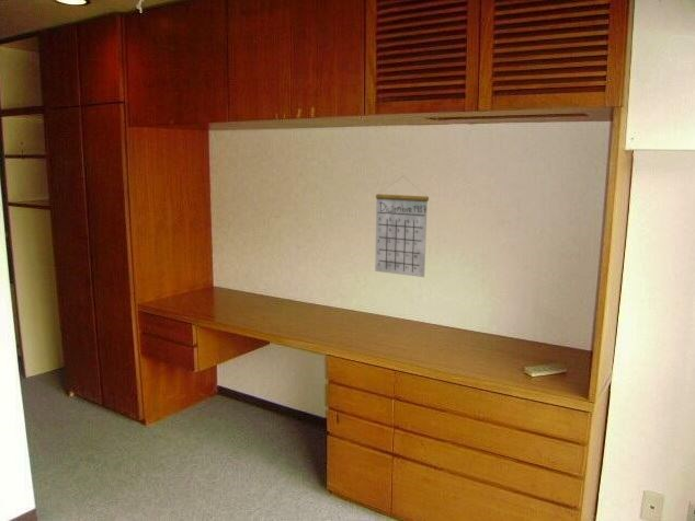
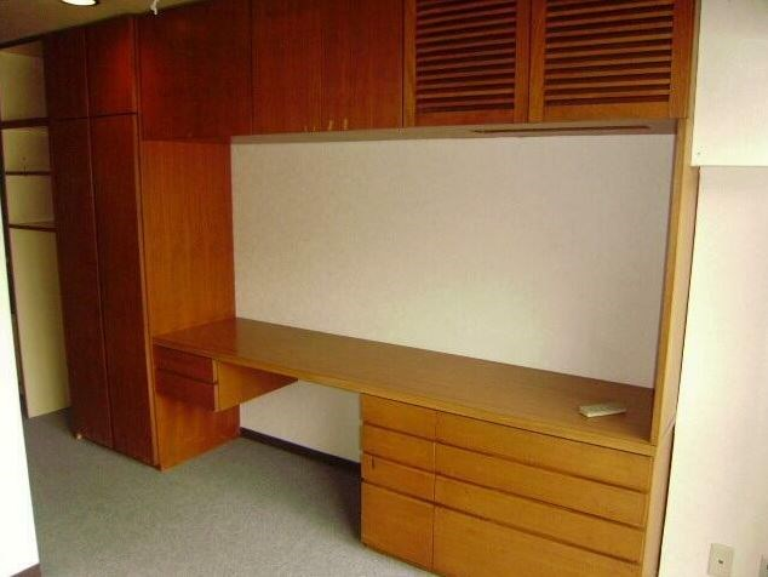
- calendar (400, 225)
